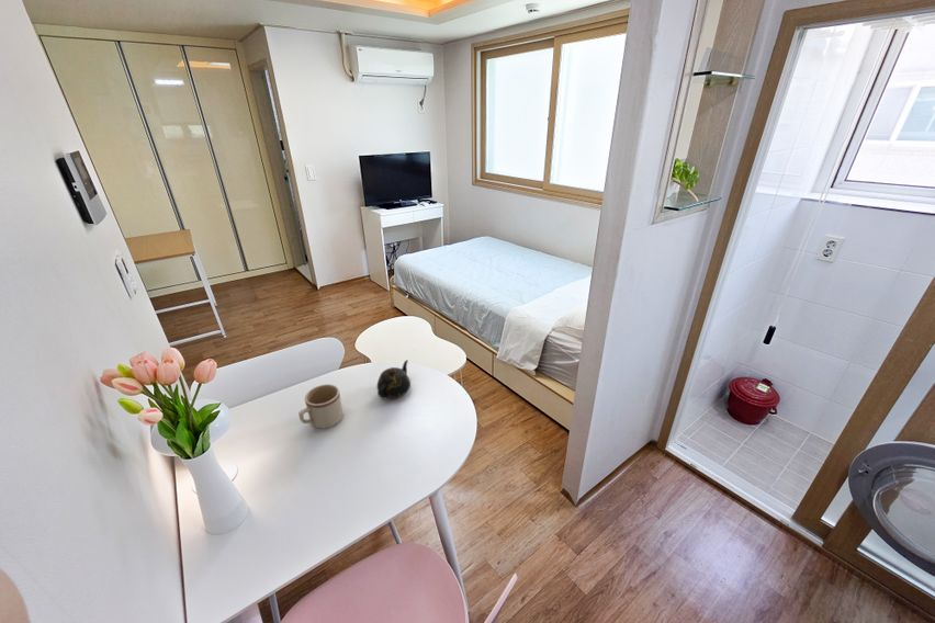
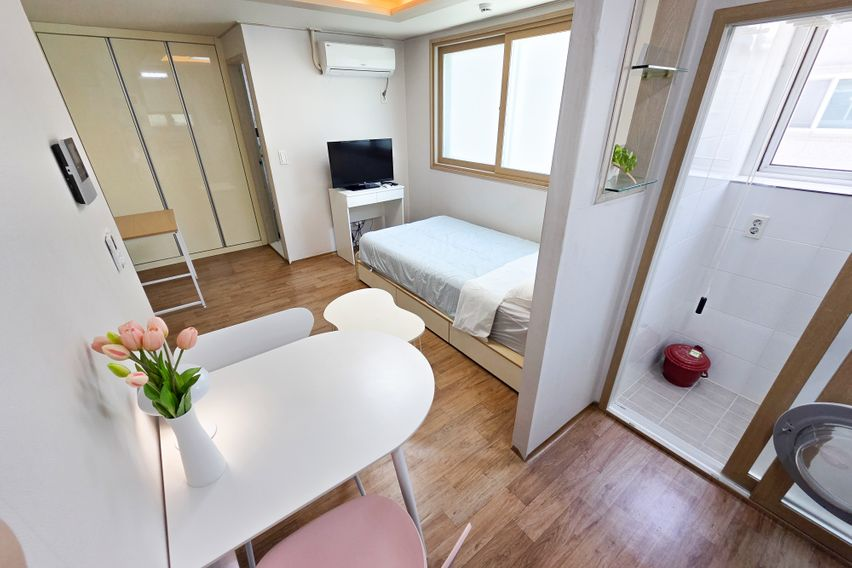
- mug (319, 409)
- teapot (394, 378)
